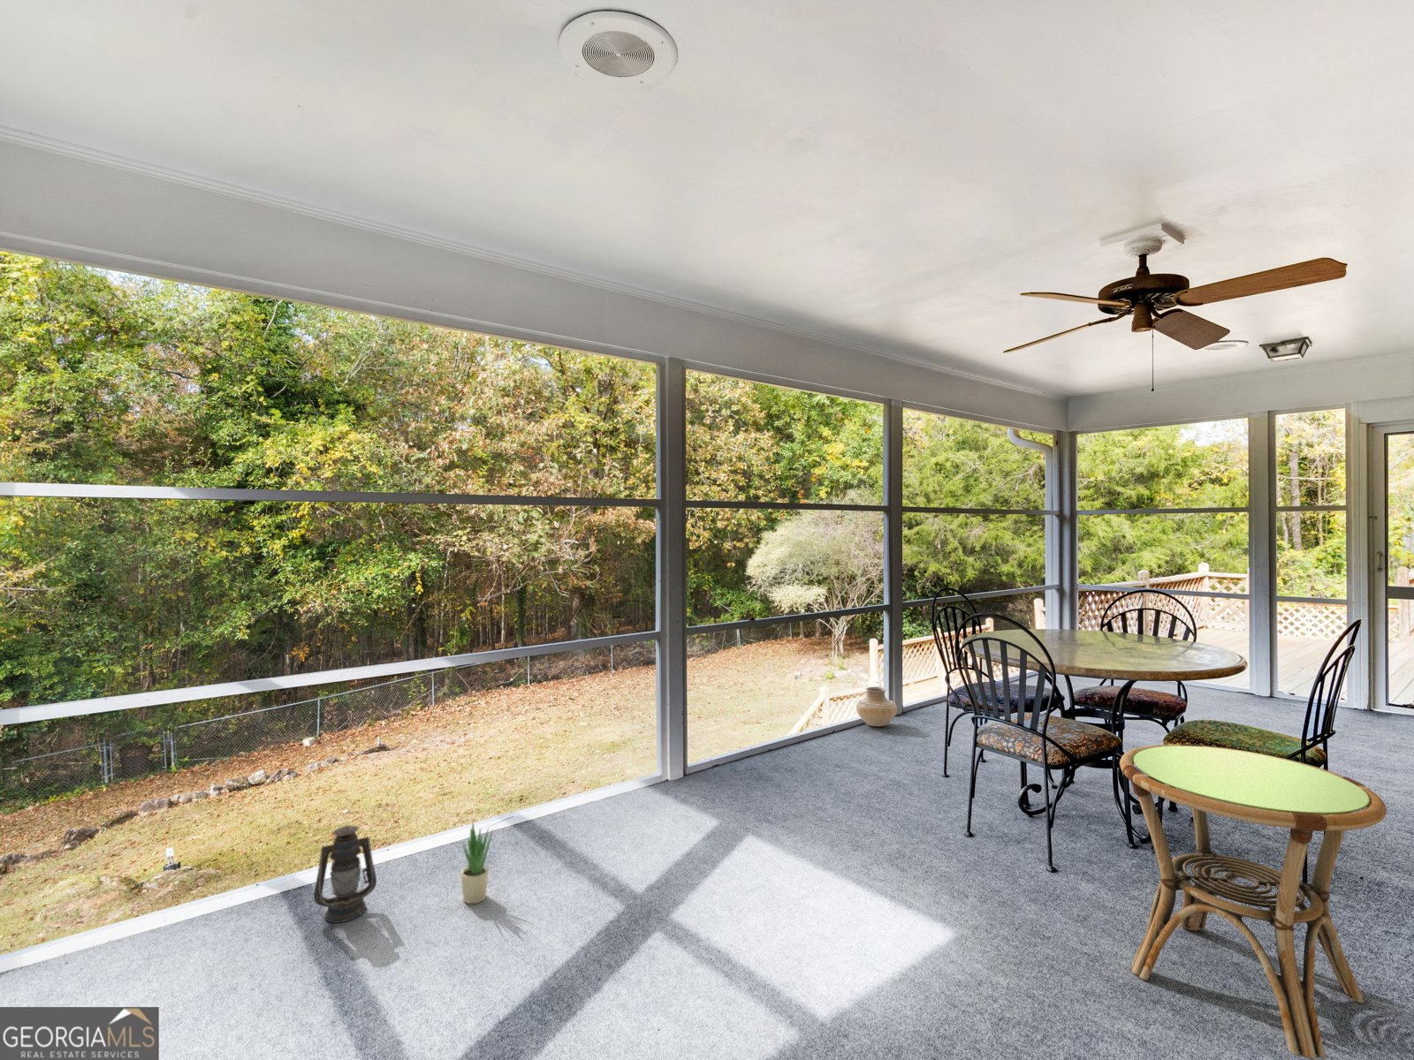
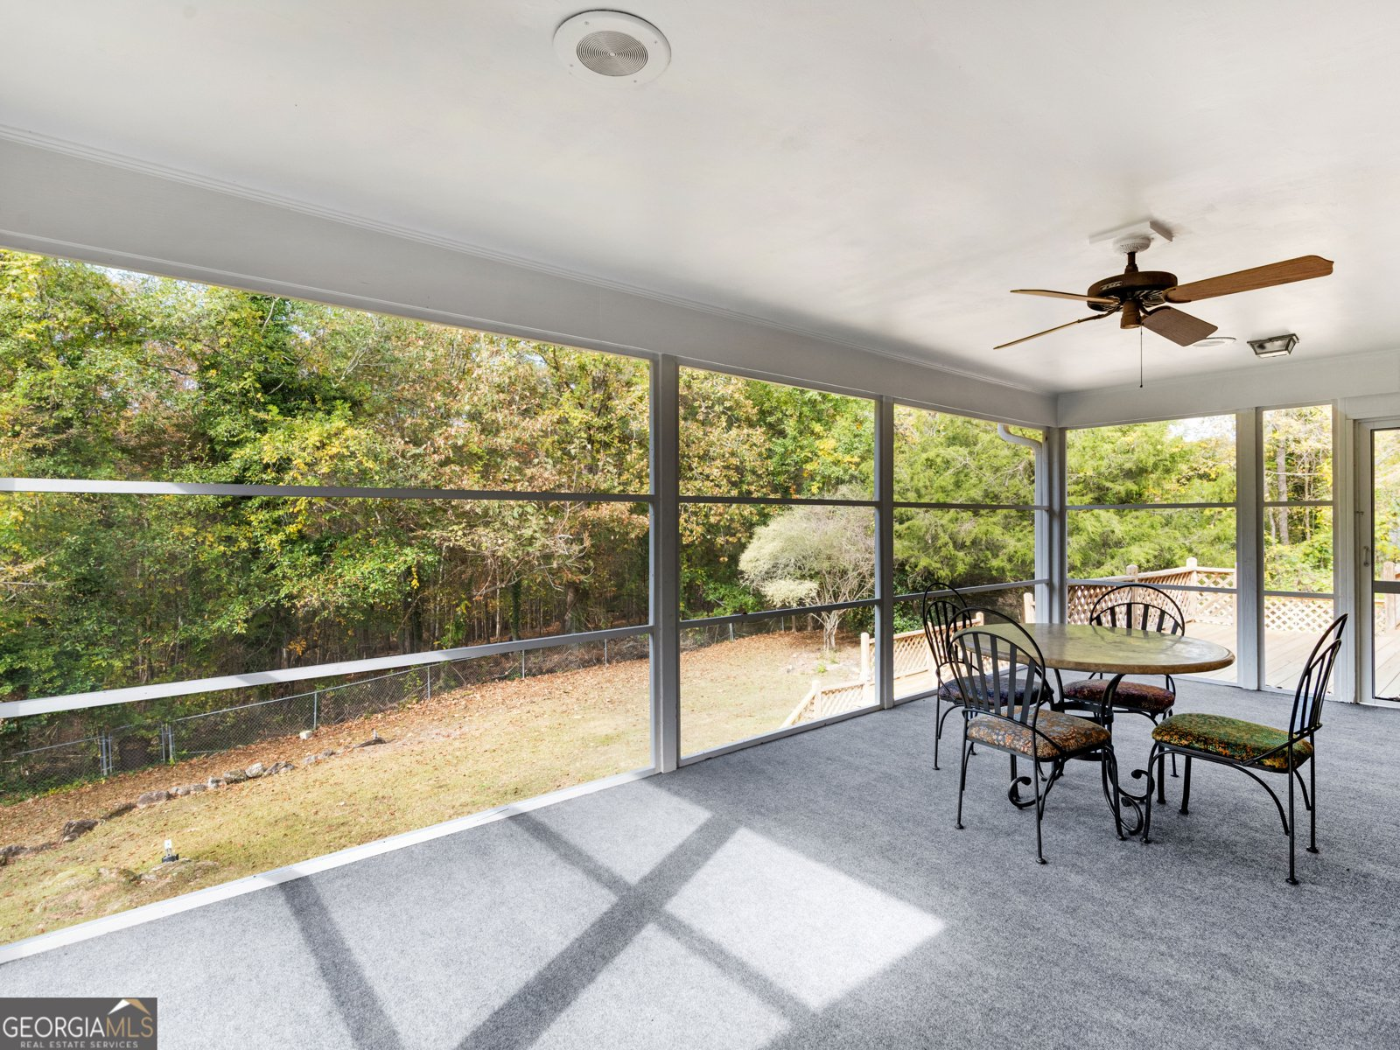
- side table (1241, 877)
- vase (876, 707)
- lantern (345, 870)
- potted plant (478, 858)
